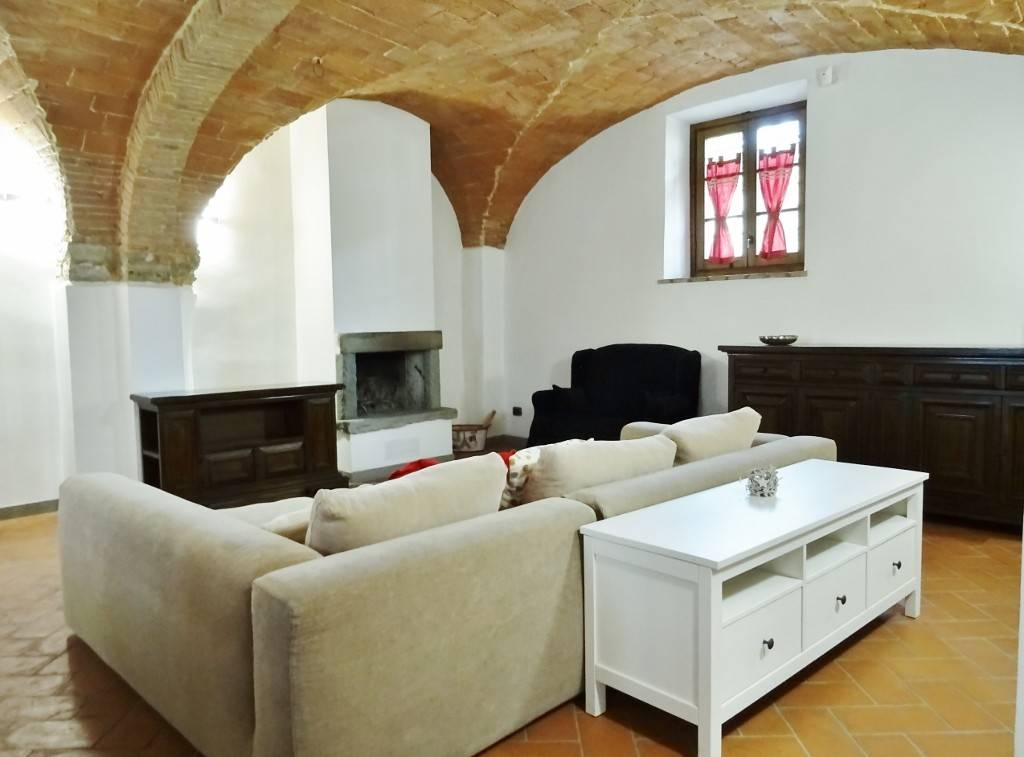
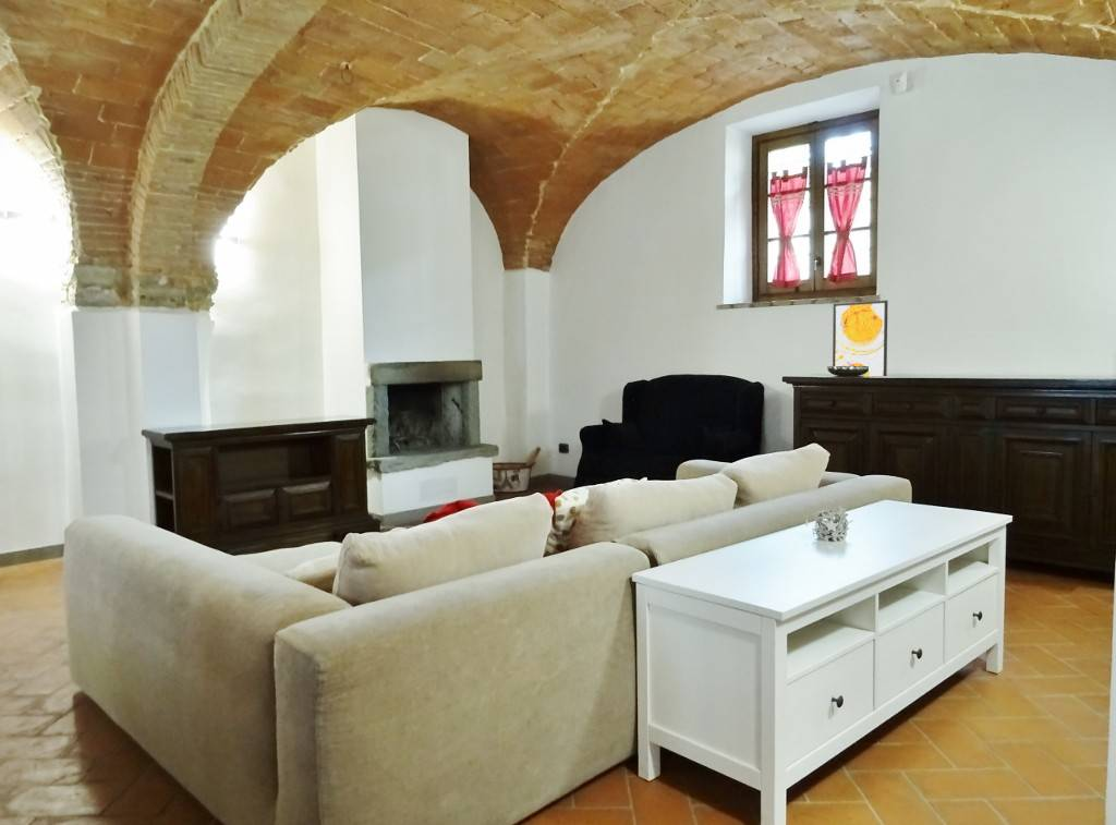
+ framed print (859, 341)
